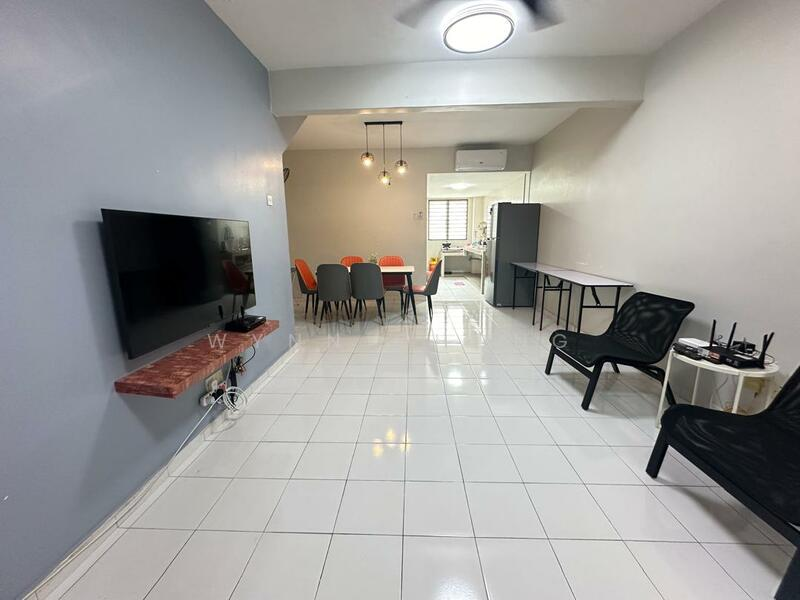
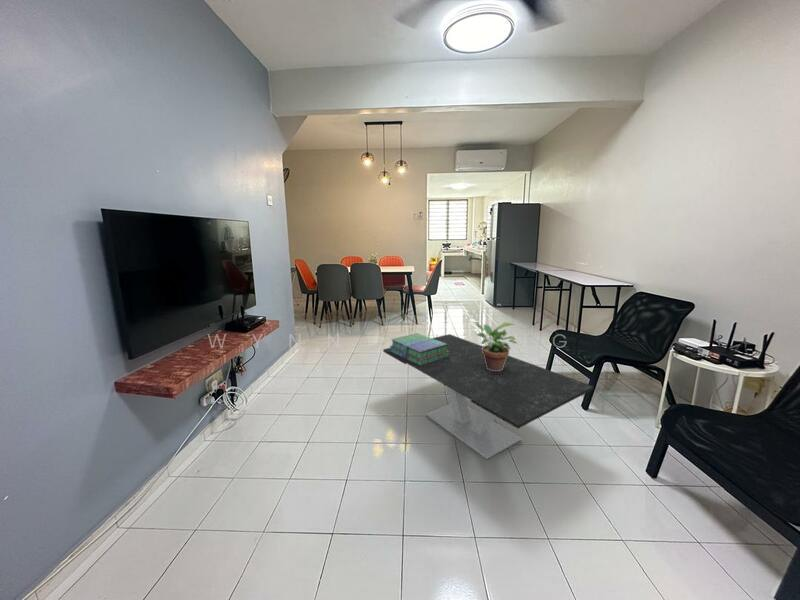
+ coffee table (471, 396)
+ stack of books (418, 347)
+ potted plant (490, 345)
